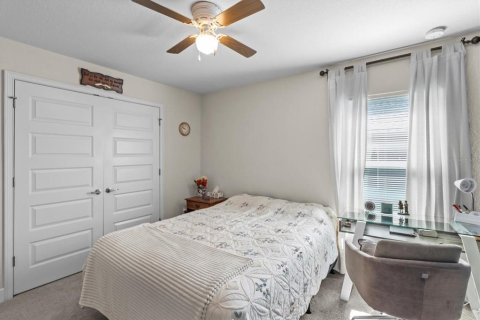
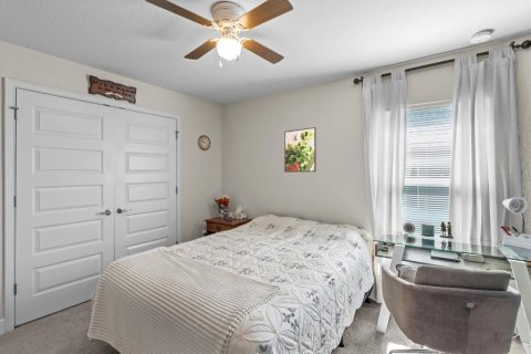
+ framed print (299, 150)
